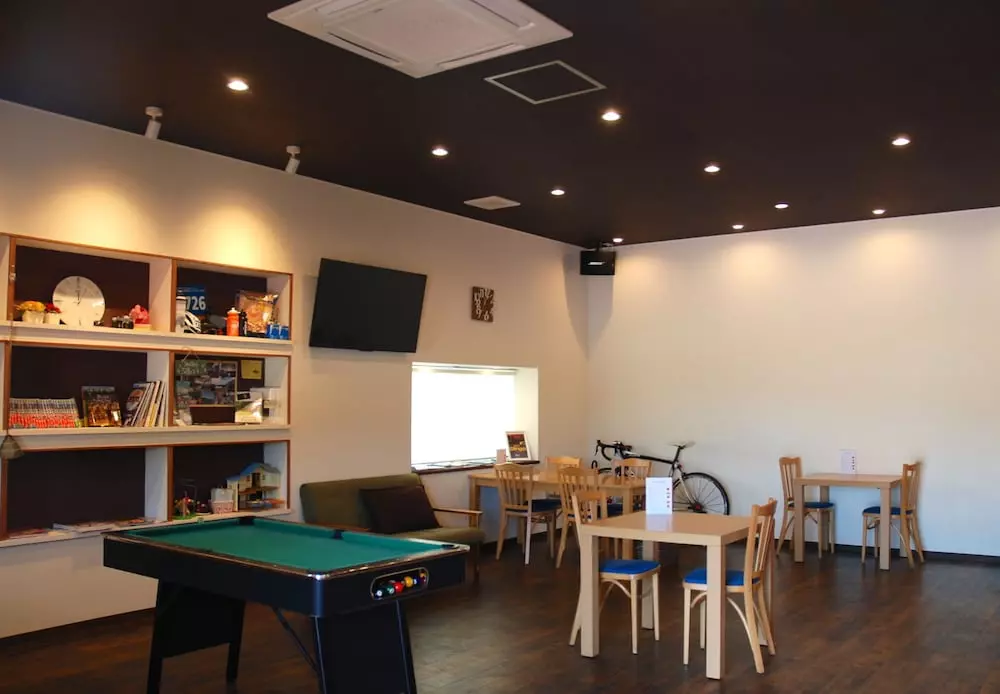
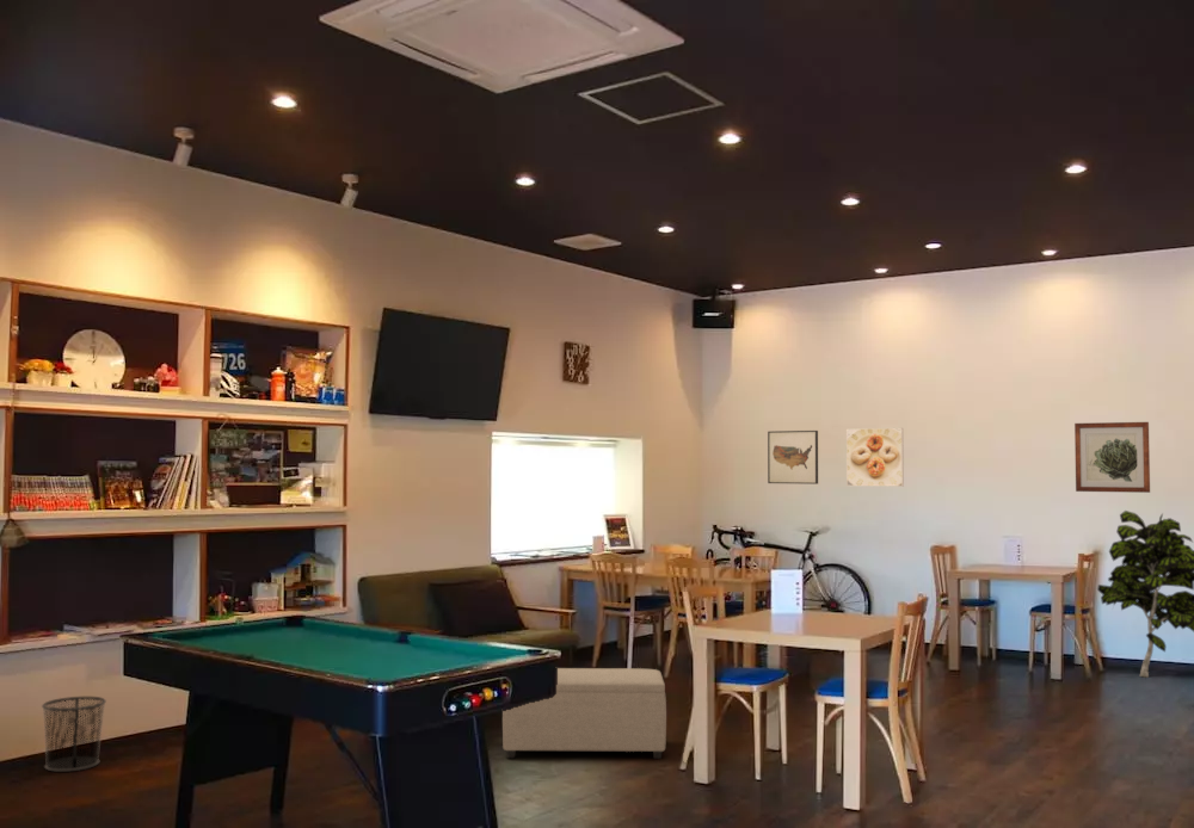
+ wall art (792, 457)
+ wall art (1112, 457)
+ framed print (874, 457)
+ indoor plant (1153, 593)
+ ottoman (584, 711)
+ waste bin (73, 734)
